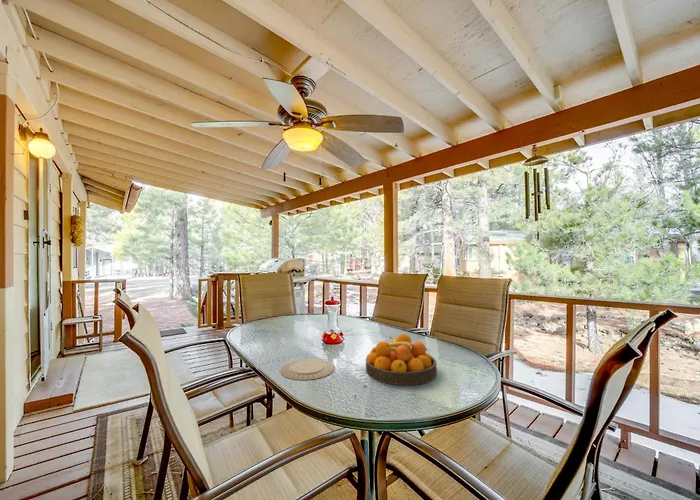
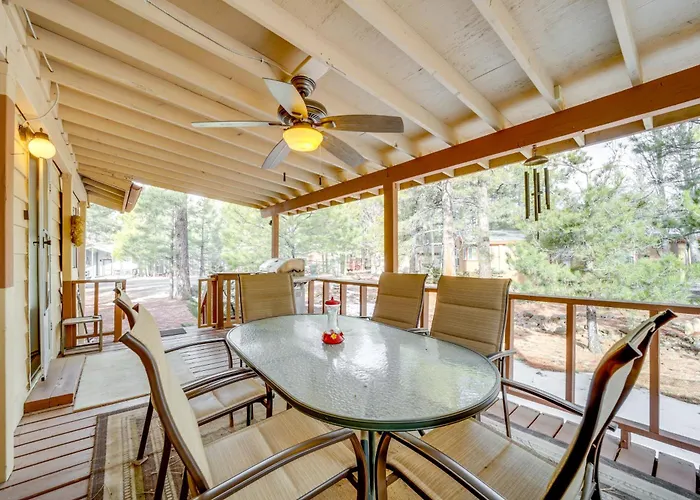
- chinaware (307, 367)
- fruit bowl (400, 354)
